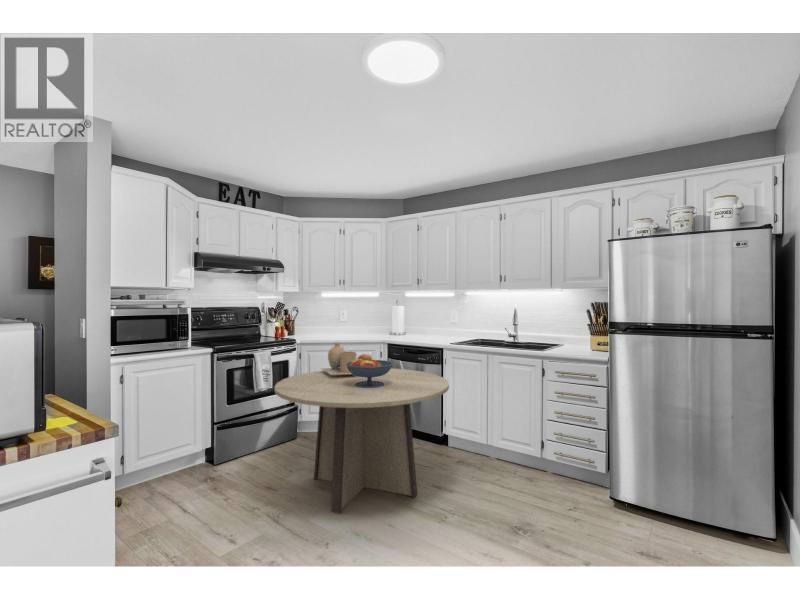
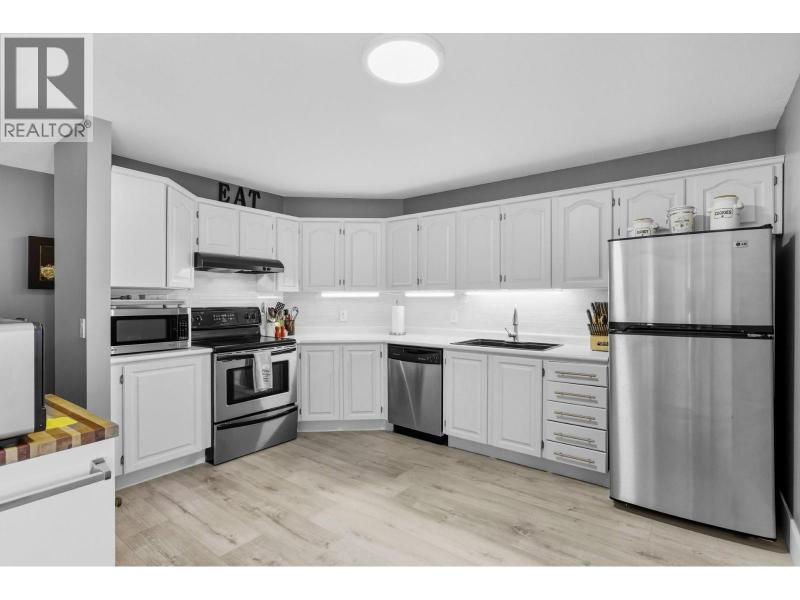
- dining table (363, 433)
- fruit bowl (369, 369)
- vase (347, 358)
